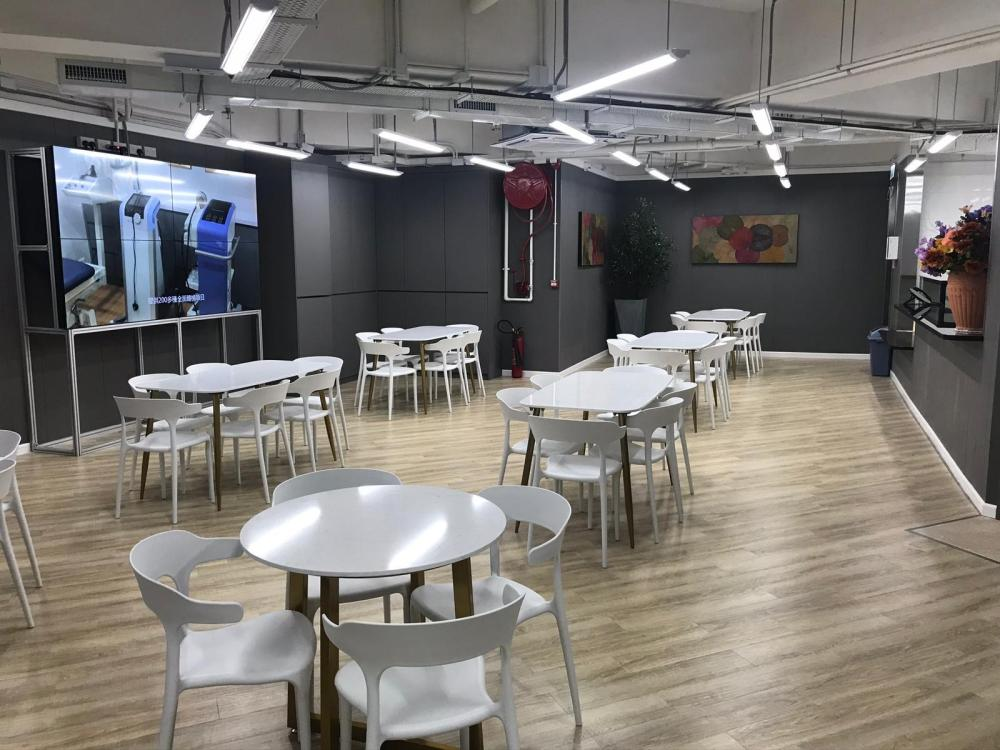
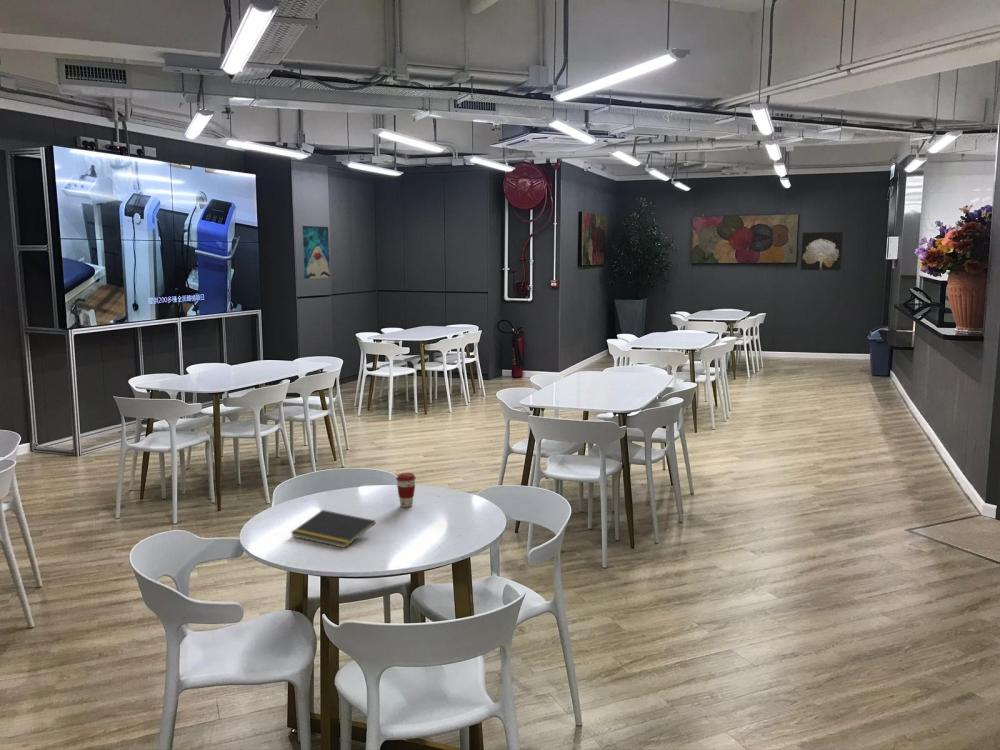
+ notepad (333, 528)
+ wall art (316, 252)
+ wall art (821, 251)
+ coffee cup (406, 490)
